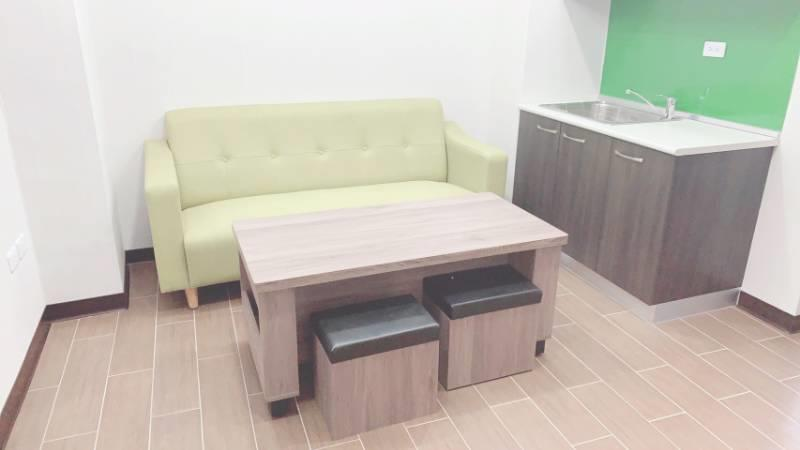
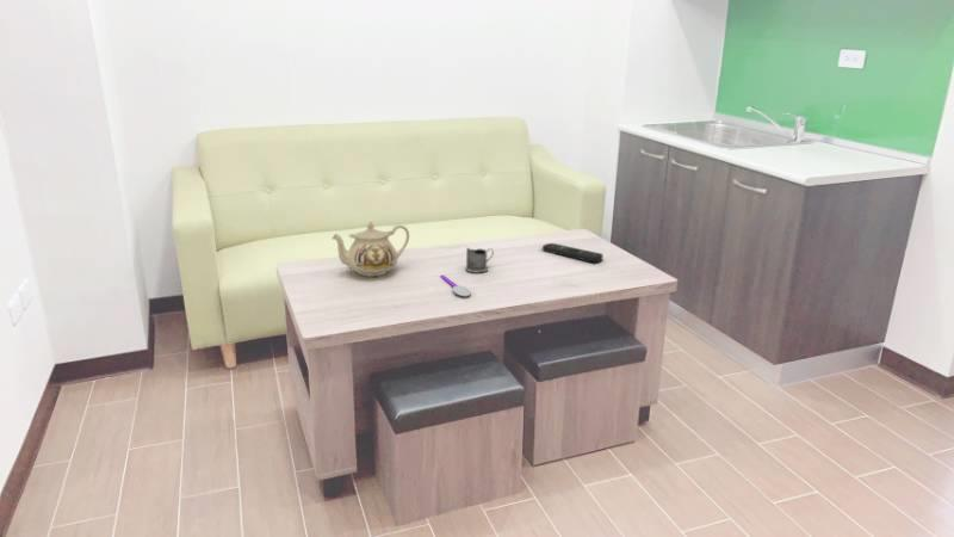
+ teapot (371, 247)
+ tea glass holder (479, 257)
+ spoon (453, 284)
+ remote control (571, 252)
